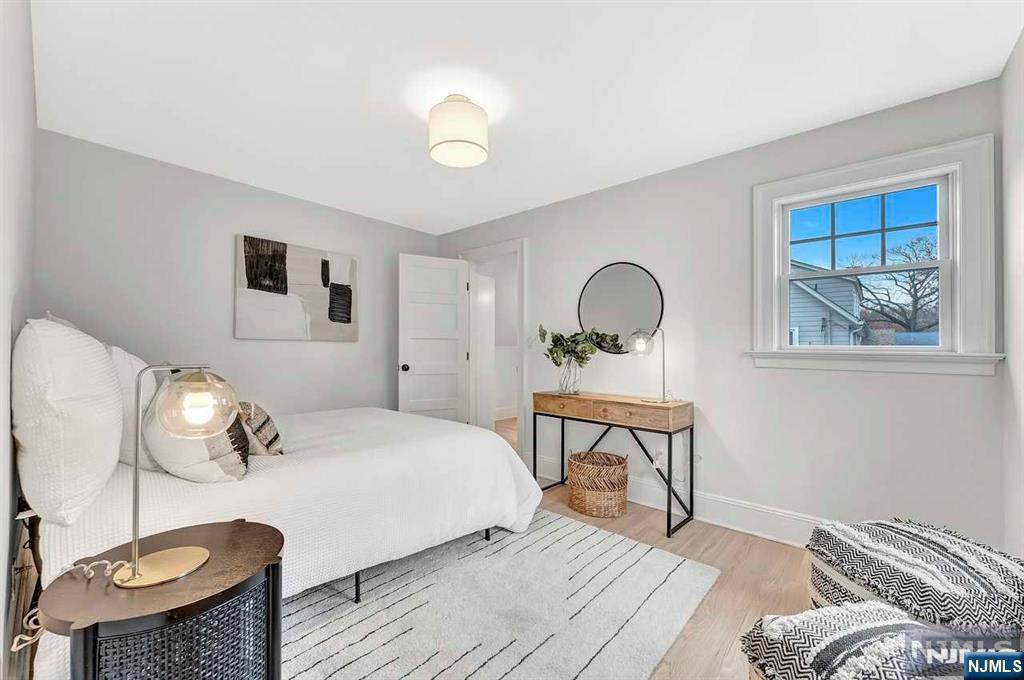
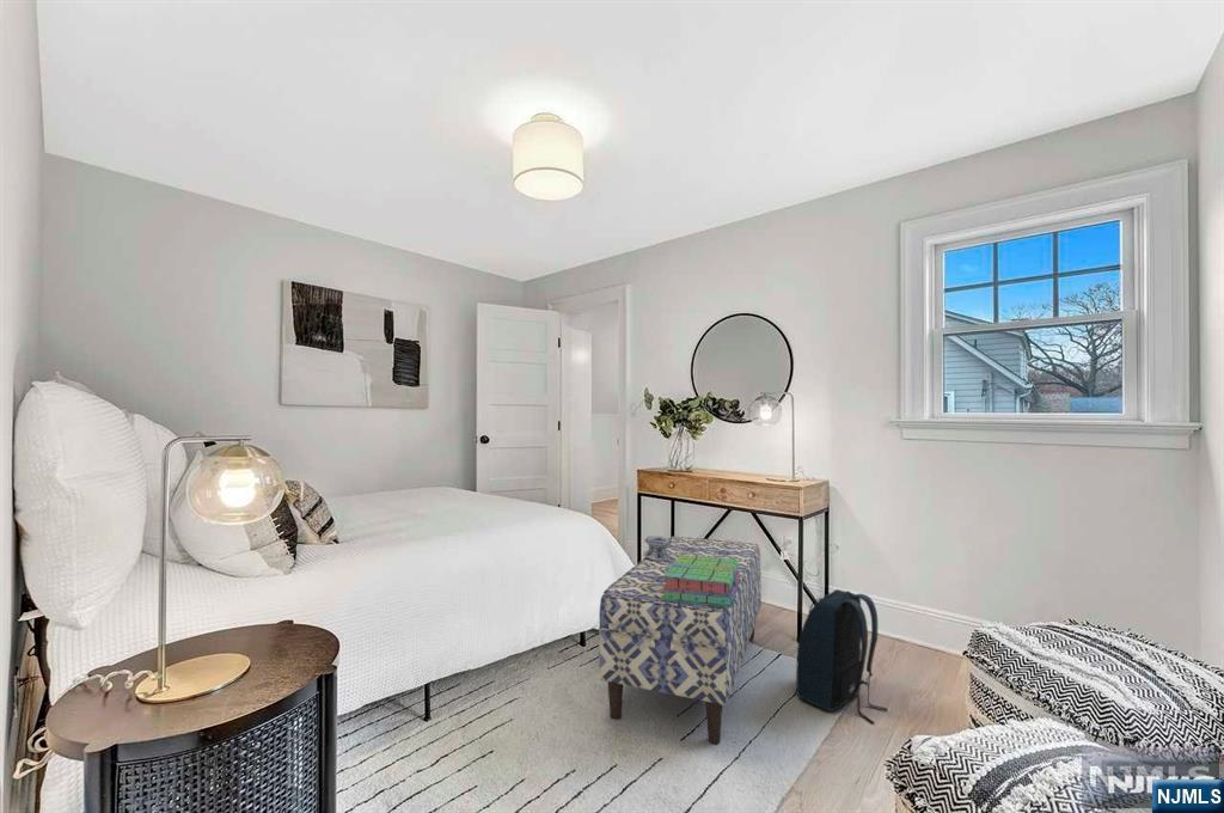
+ stack of books (702, 577)
+ backpack (842, 644)
+ decorative box (656, 548)
+ bench (692, 618)
